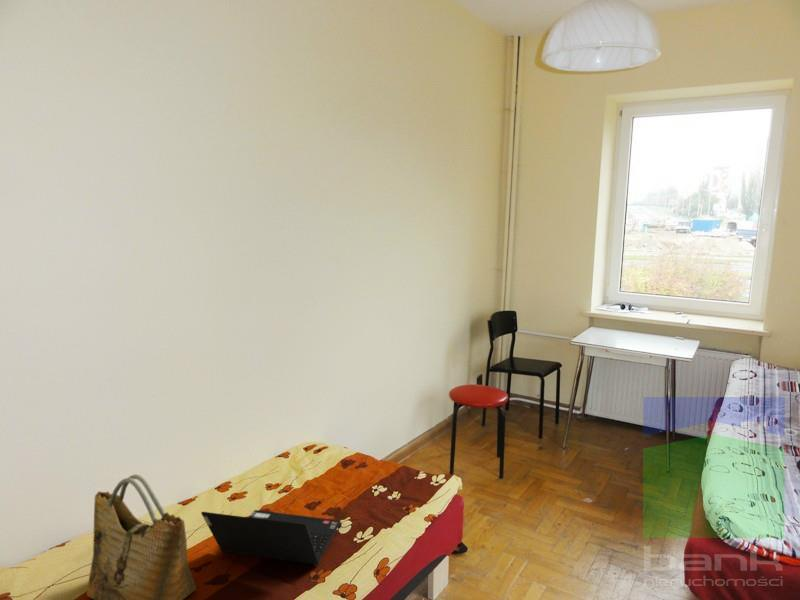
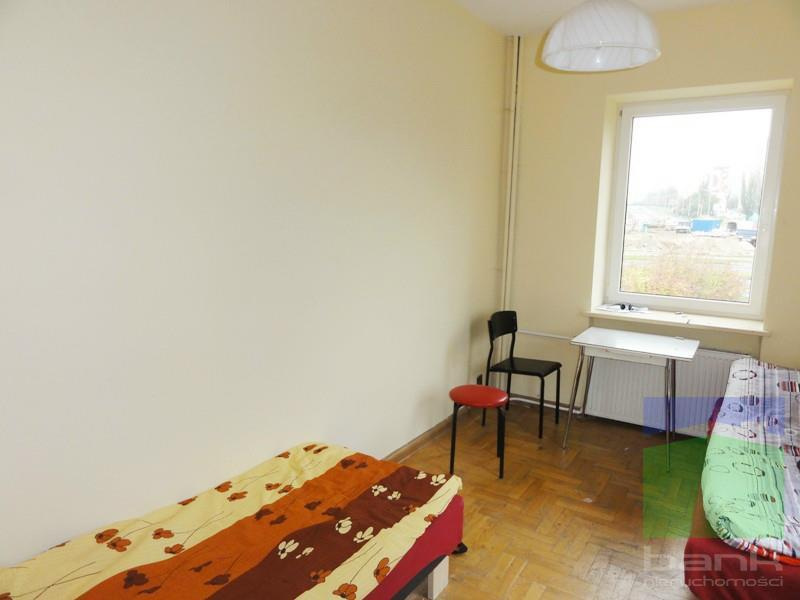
- laptop computer (277, 518)
- grocery bag (139, 536)
